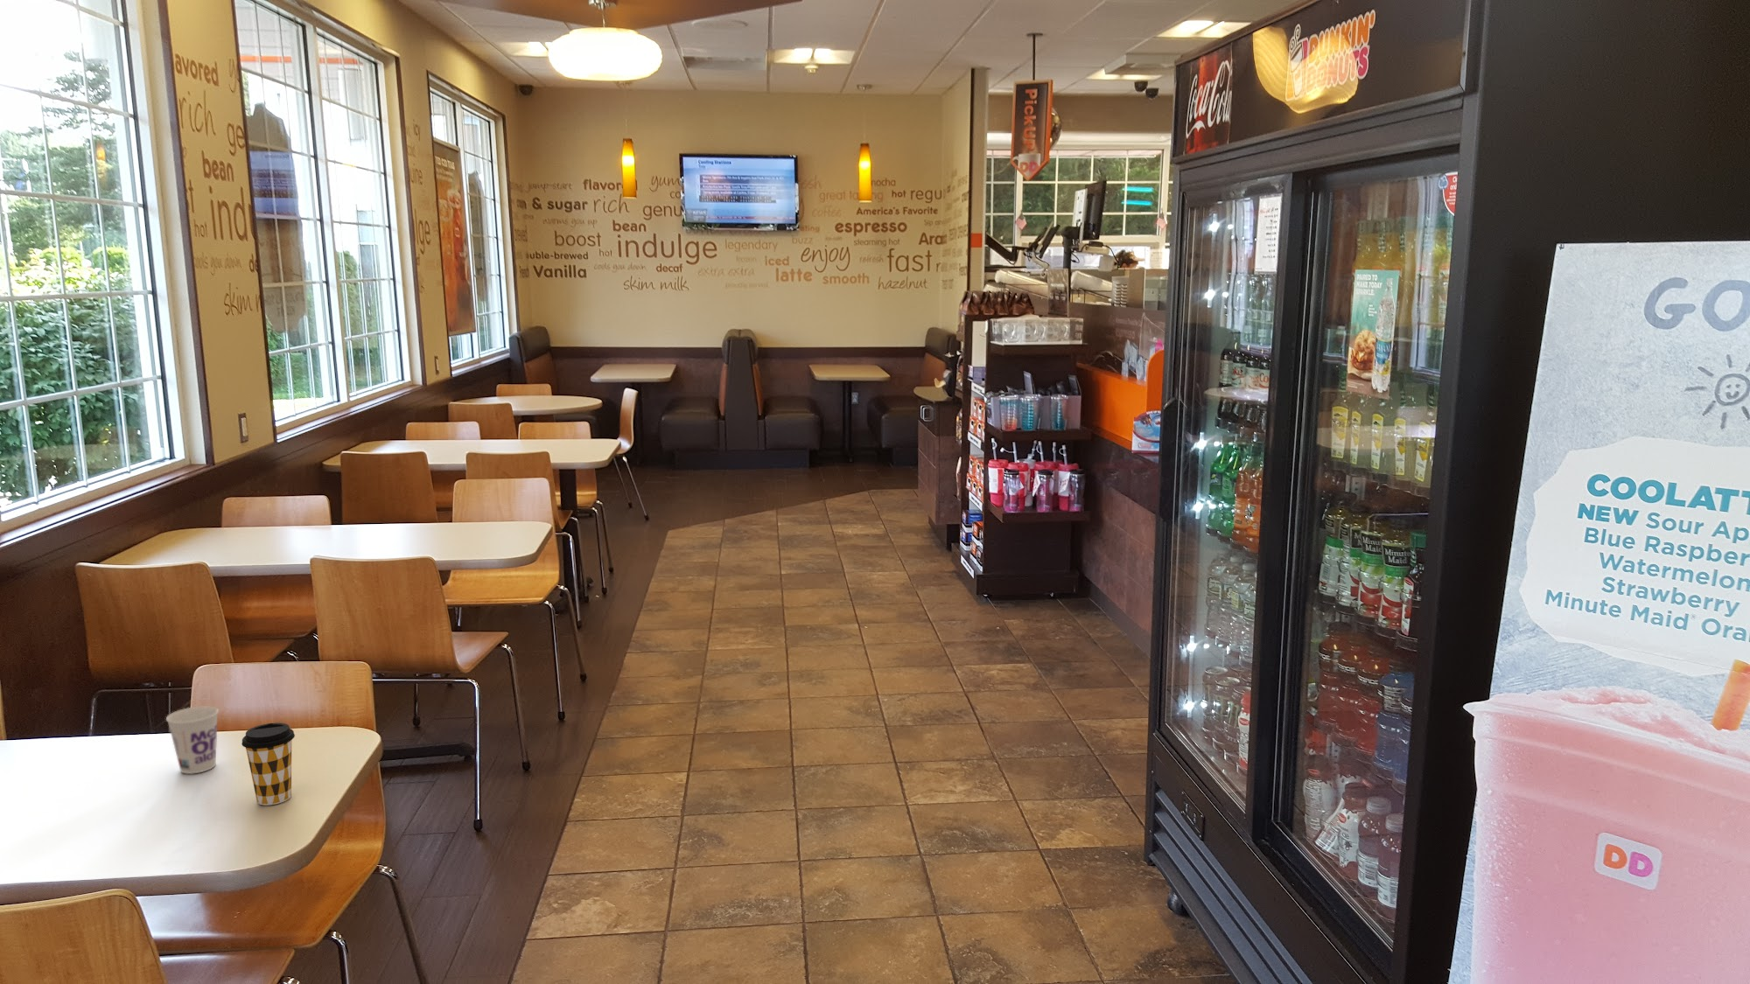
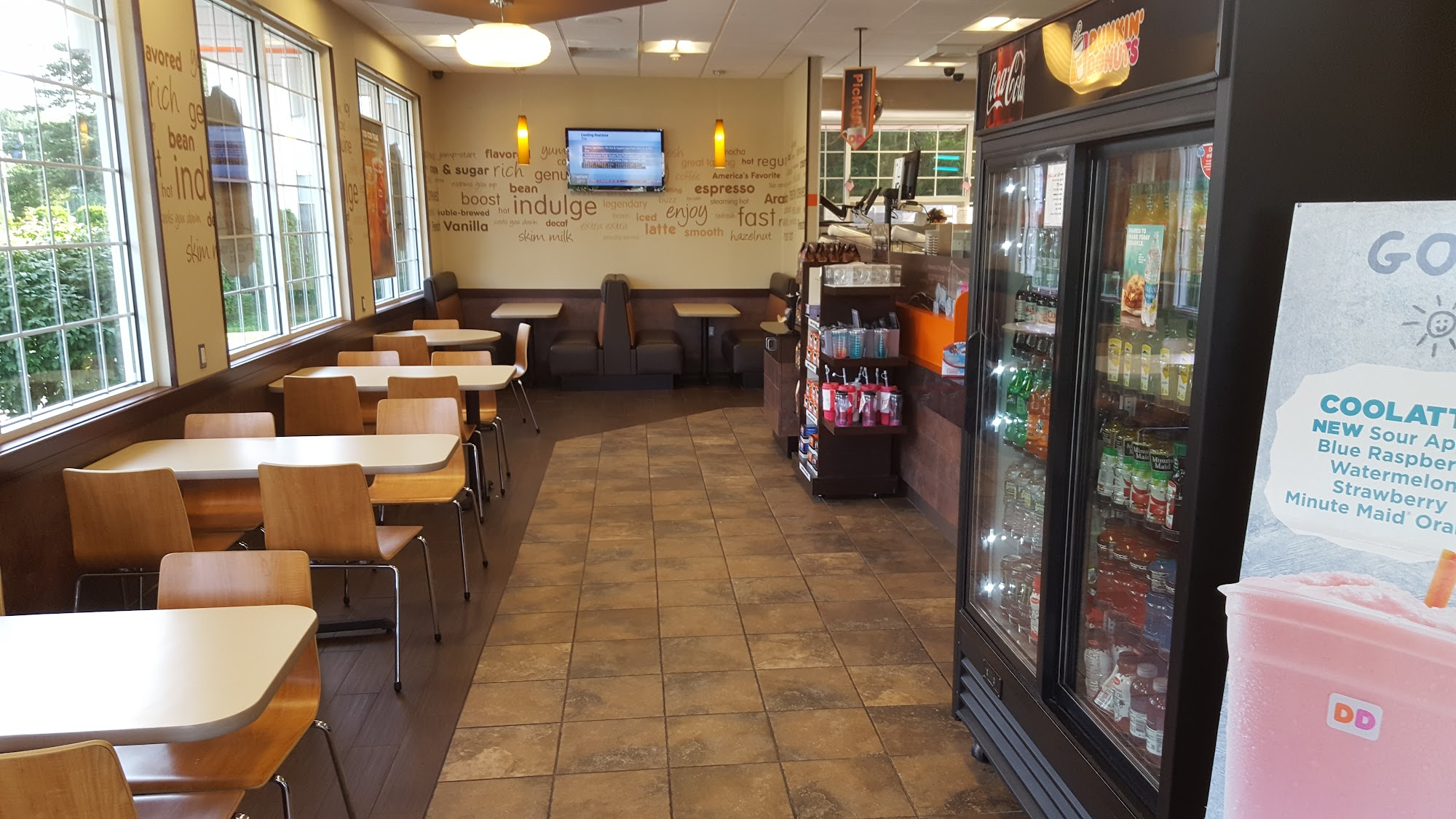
- cup (195, 740)
- coffee cup (270, 764)
